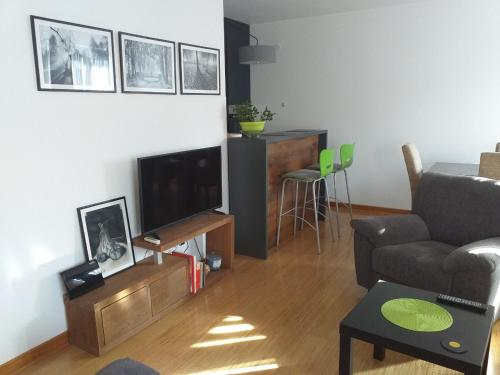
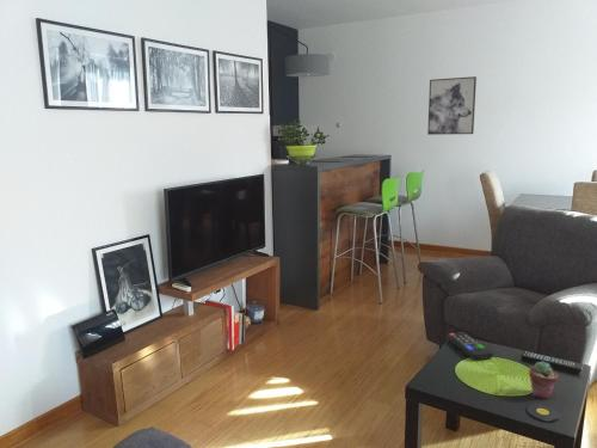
+ potted succulent (542, 378)
+ wall art (451, 106)
+ remote control (468, 344)
